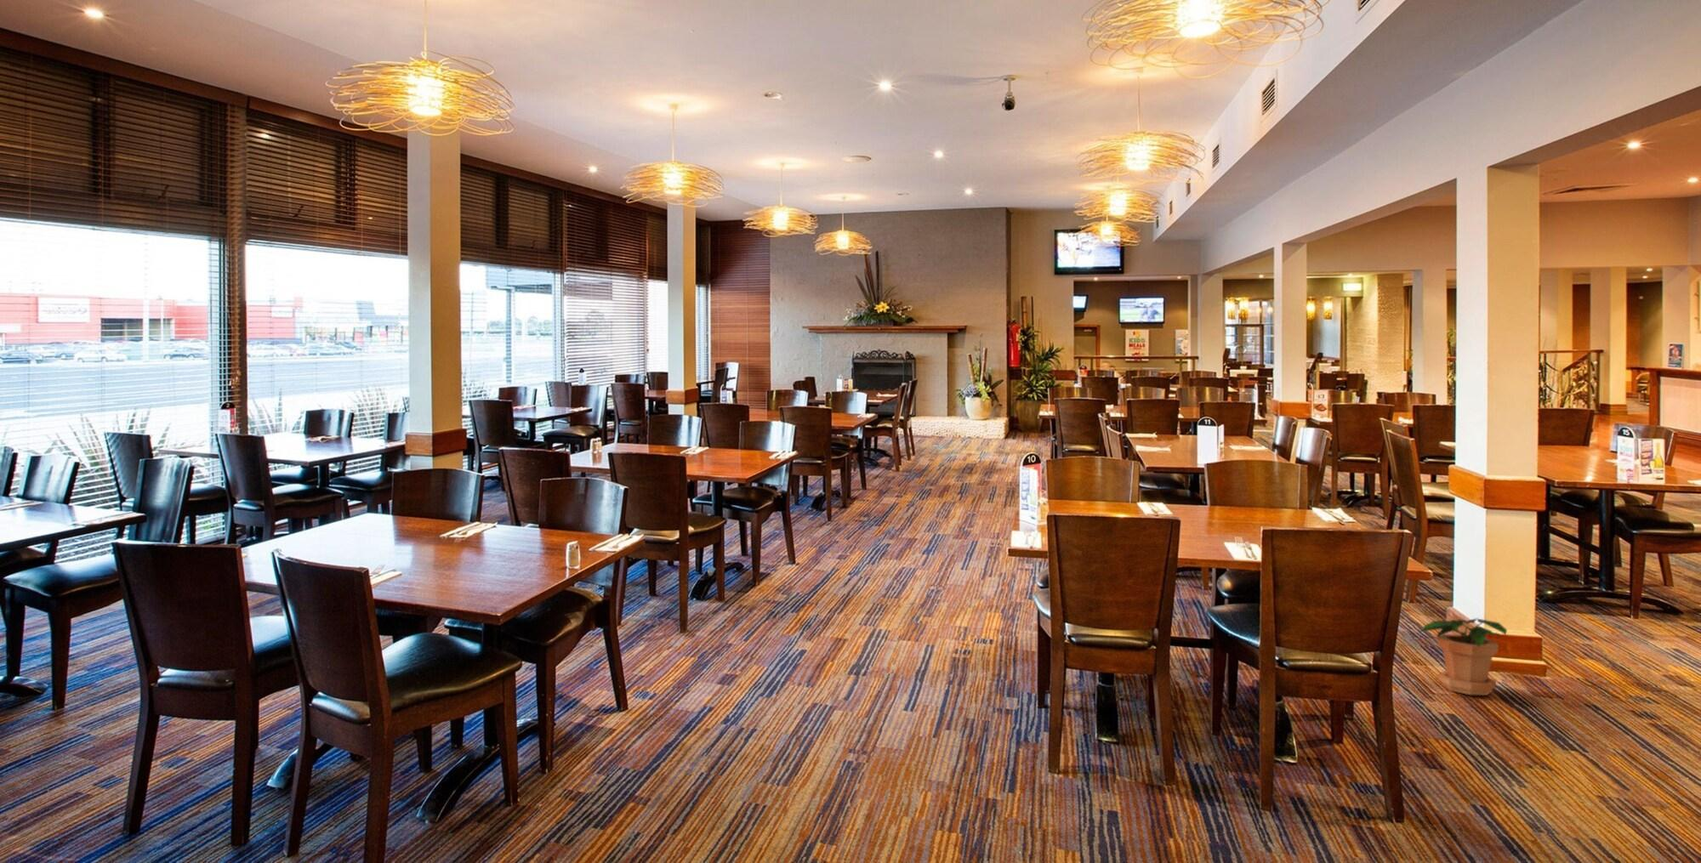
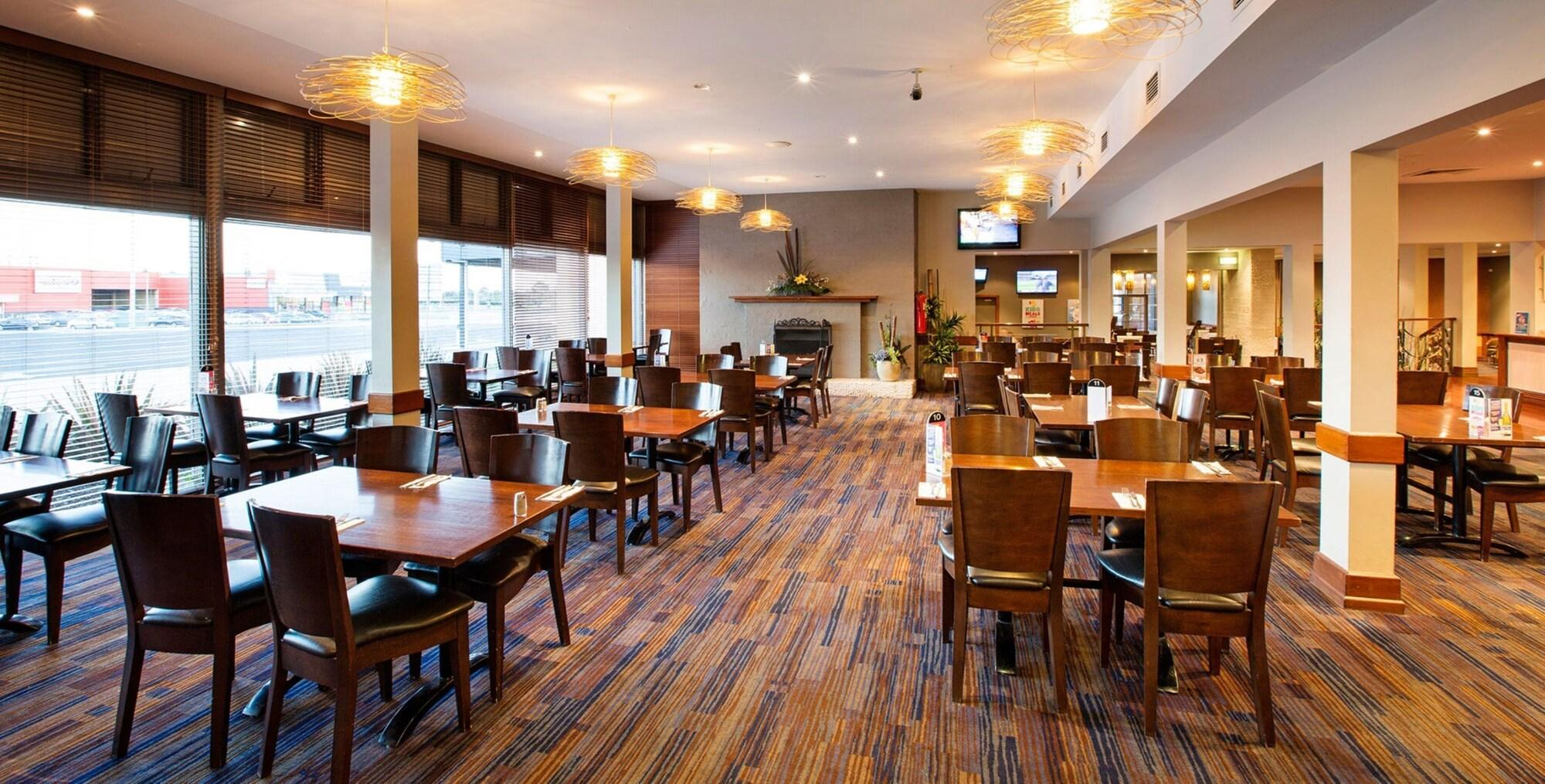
- potted plant (1460, 652)
